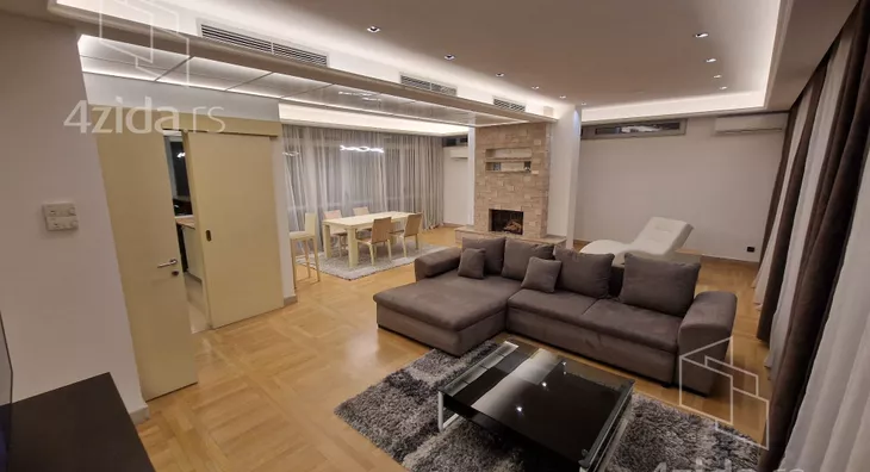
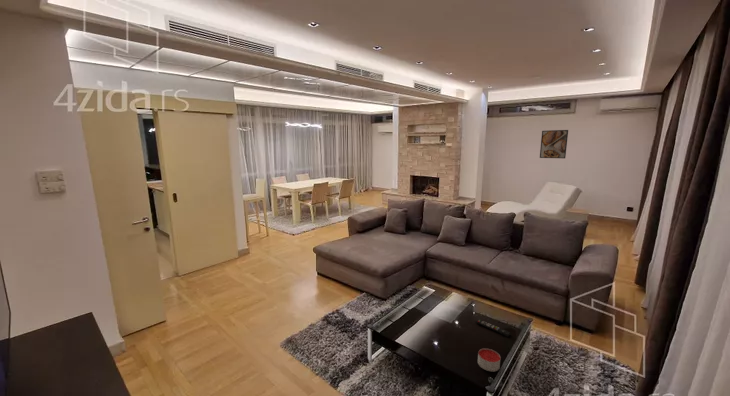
+ remote control (492, 327)
+ candle (488, 359)
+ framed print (553, 144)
